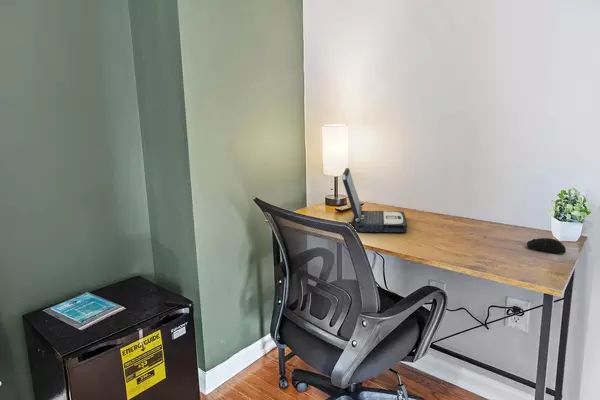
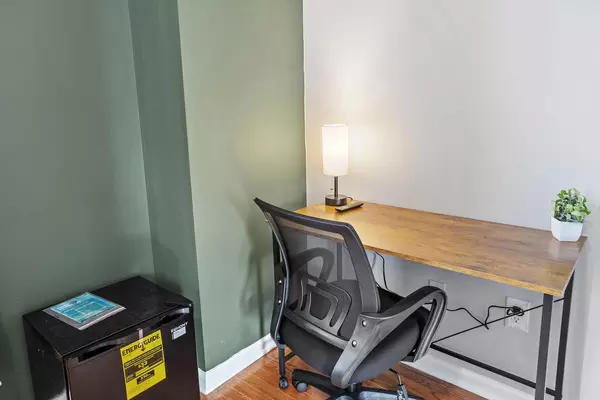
- computer mouse (546, 244)
- laptop (372, 211)
